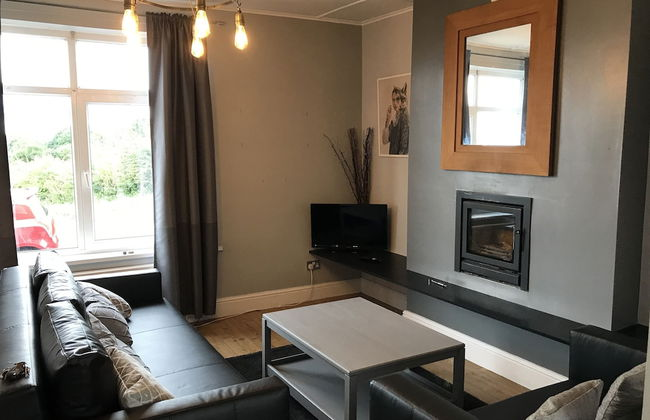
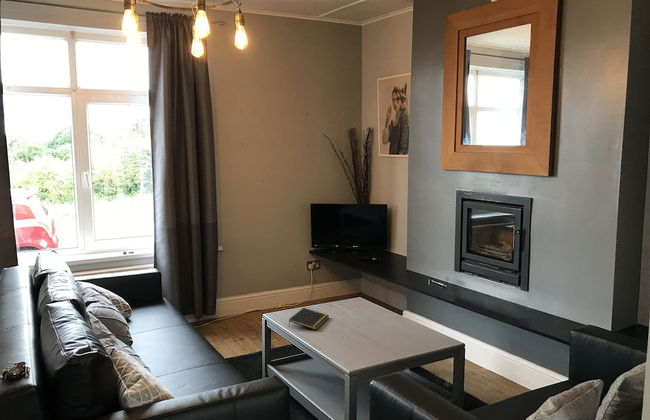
+ notepad (309, 318)
